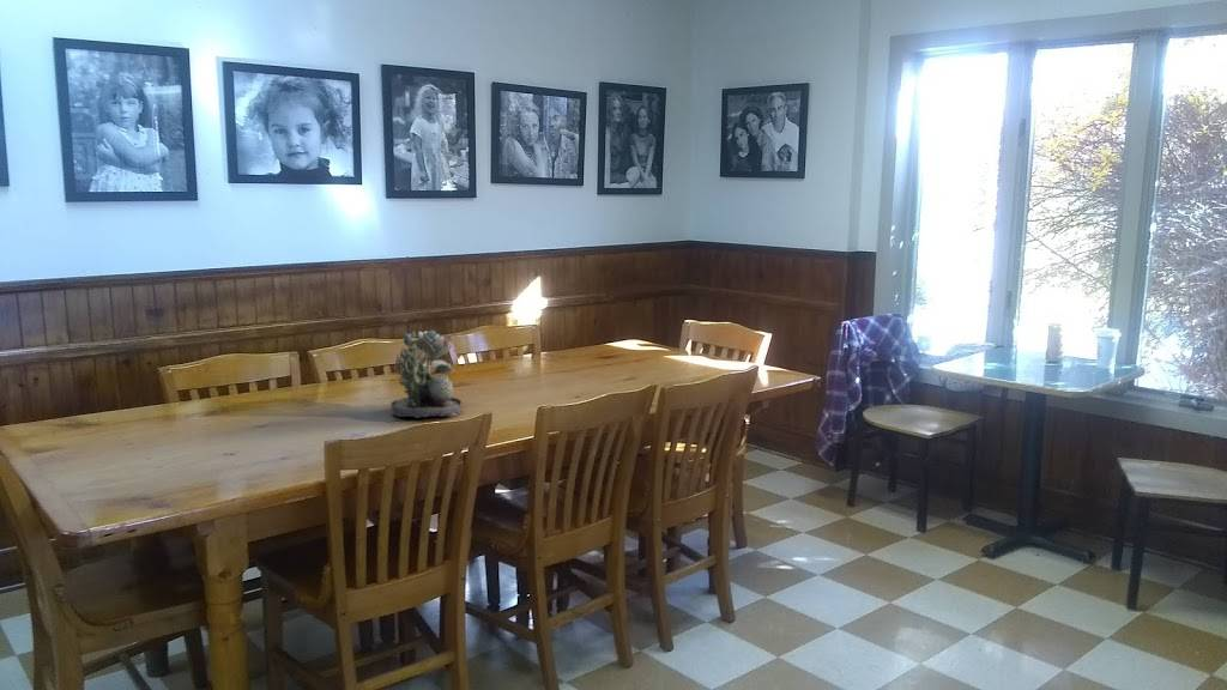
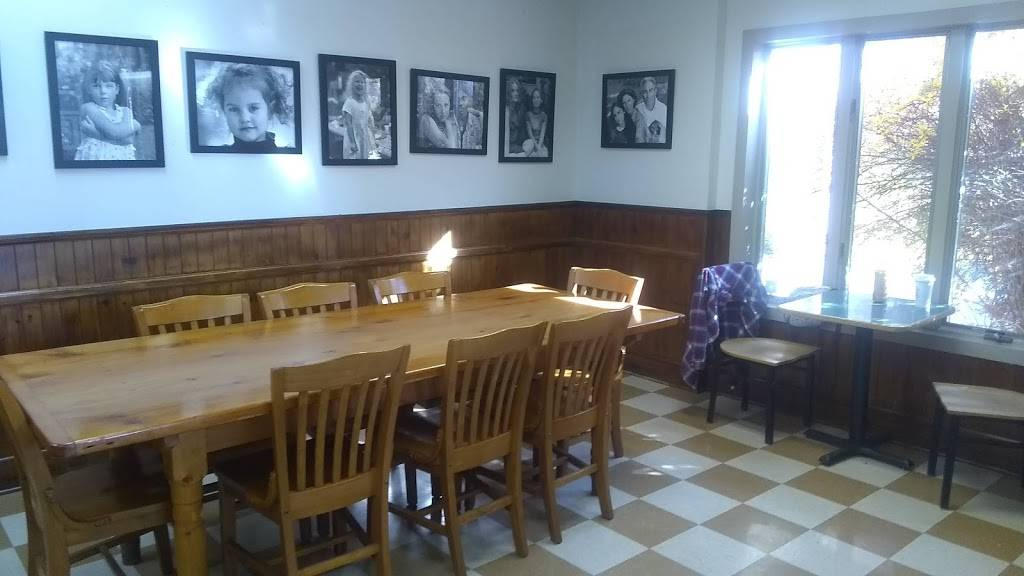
- succulent plant (425, 371)
